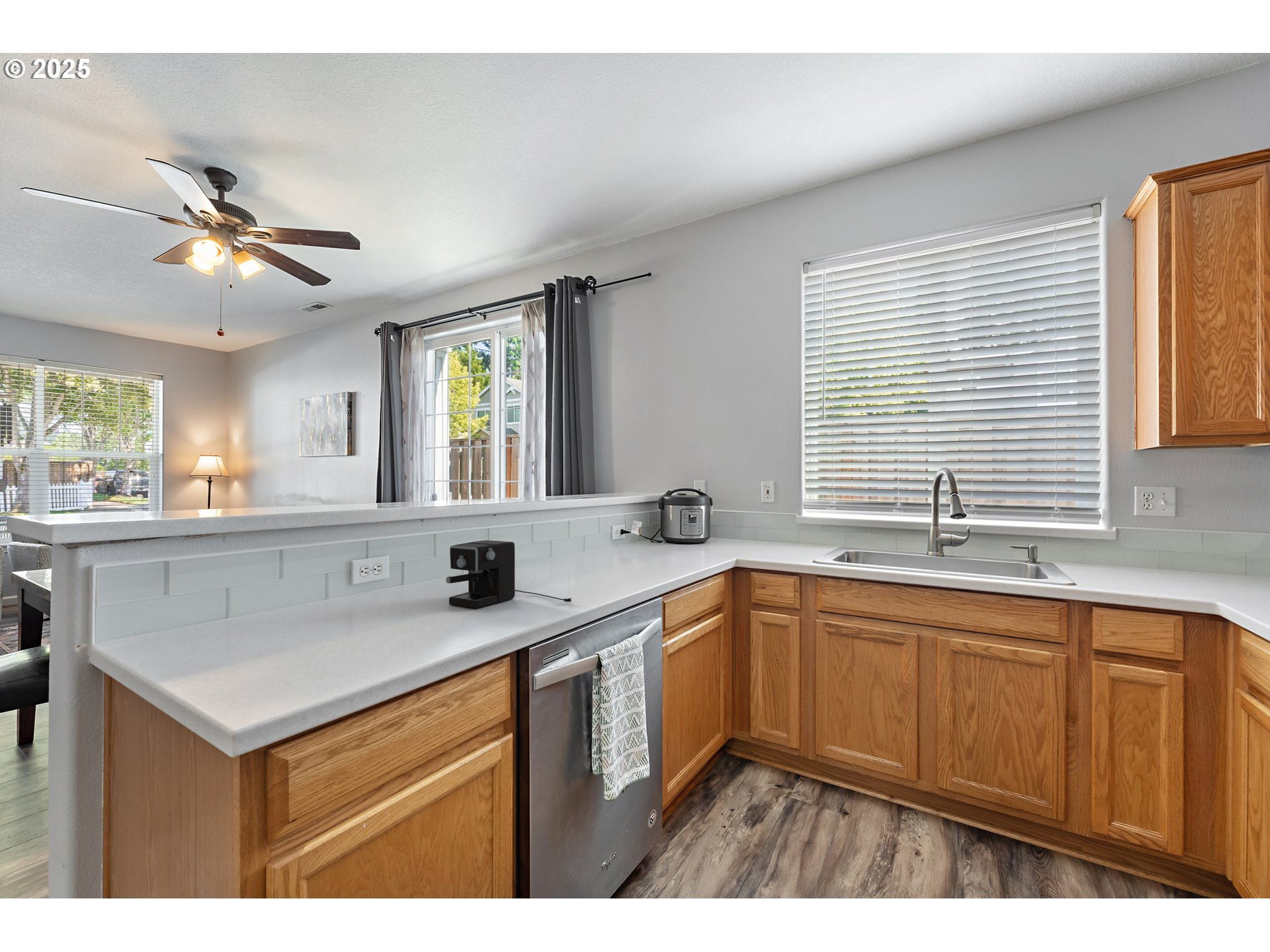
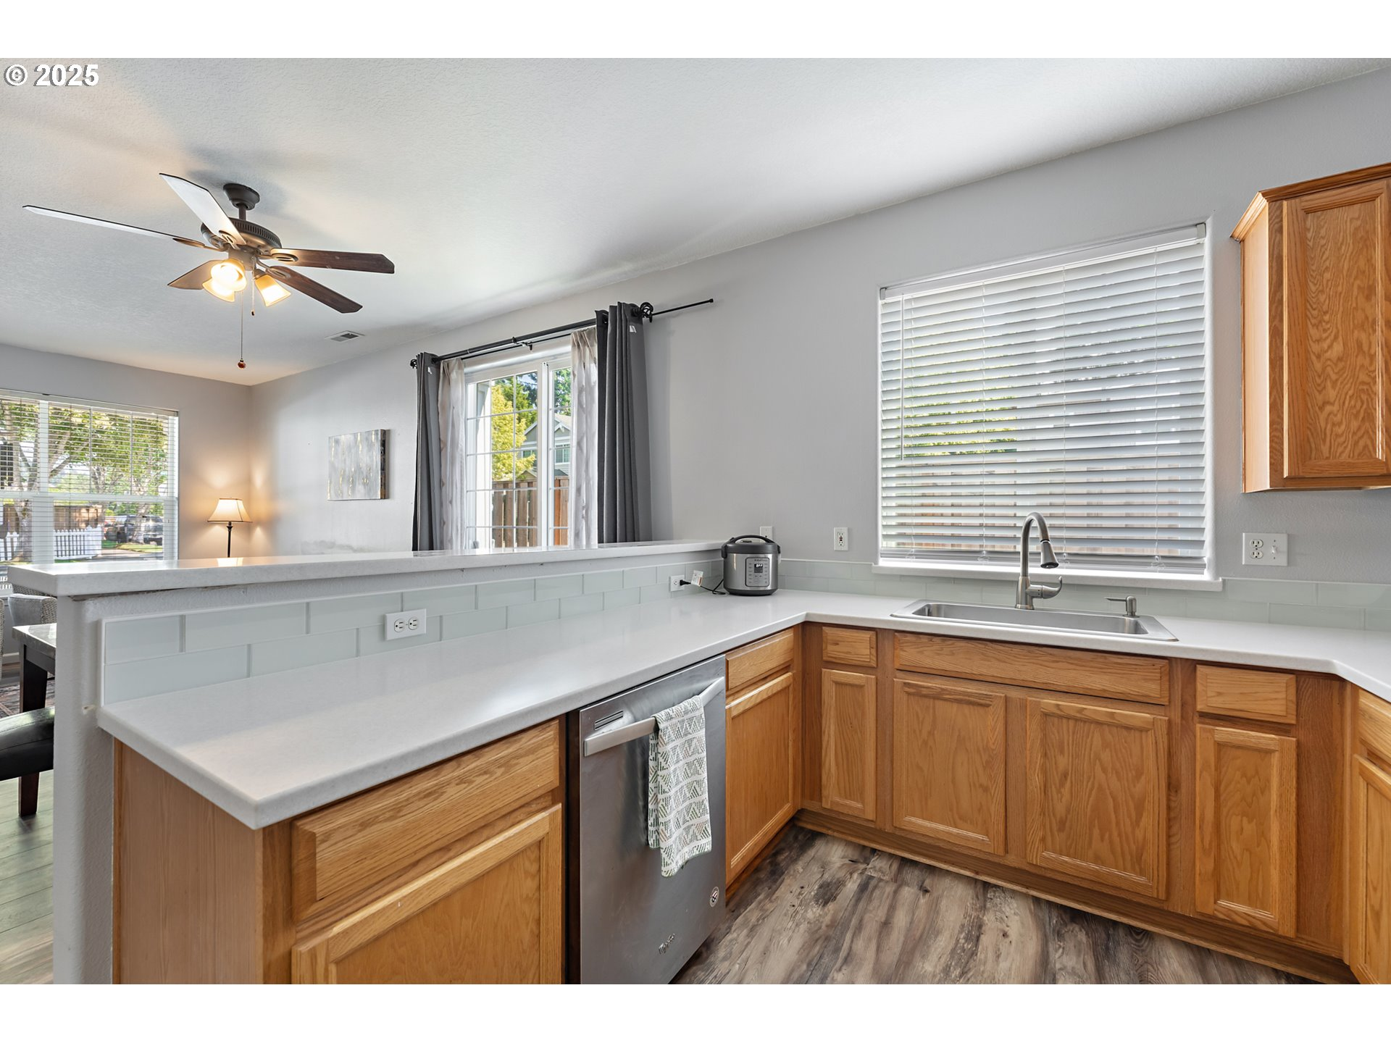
- coffee maker (508, 574)
